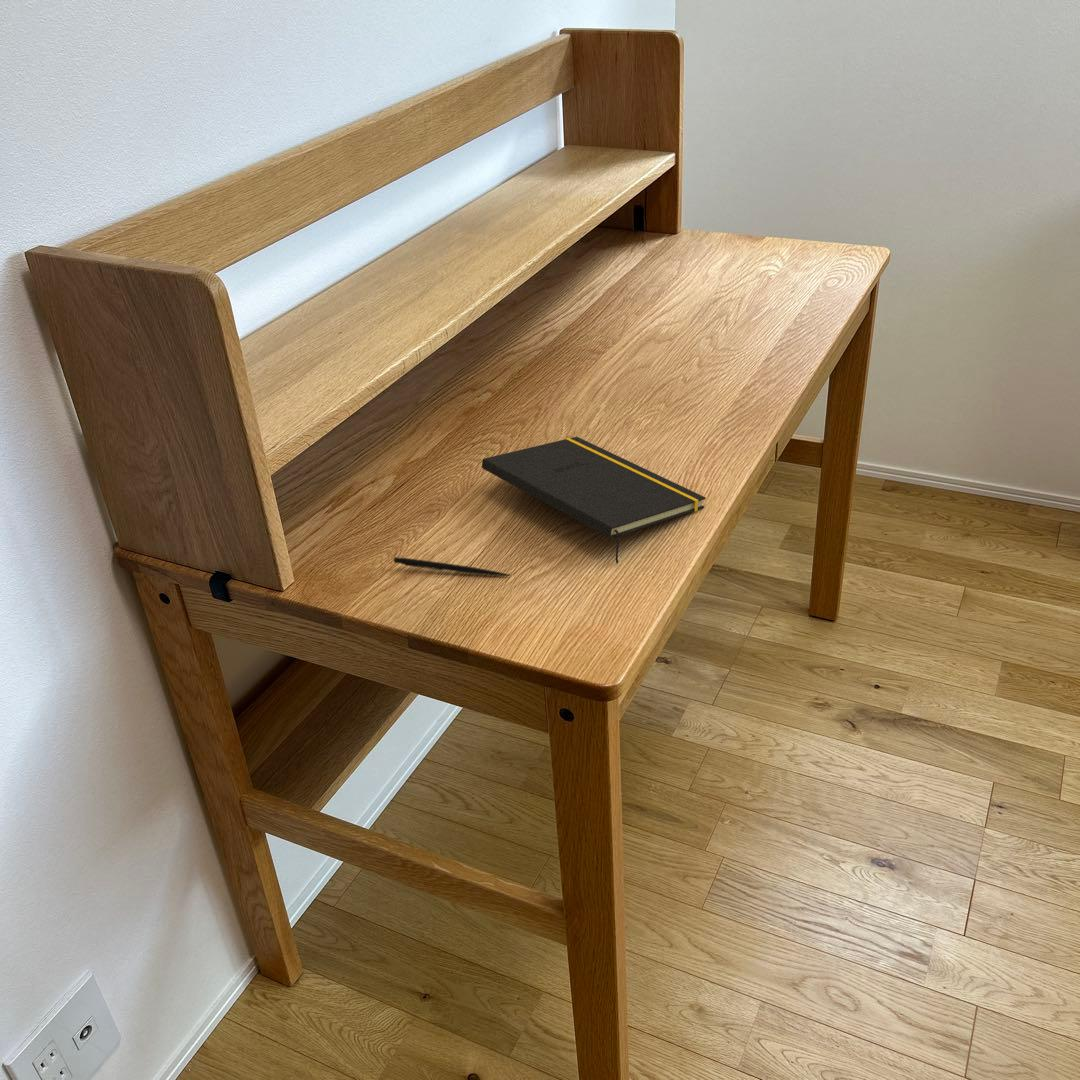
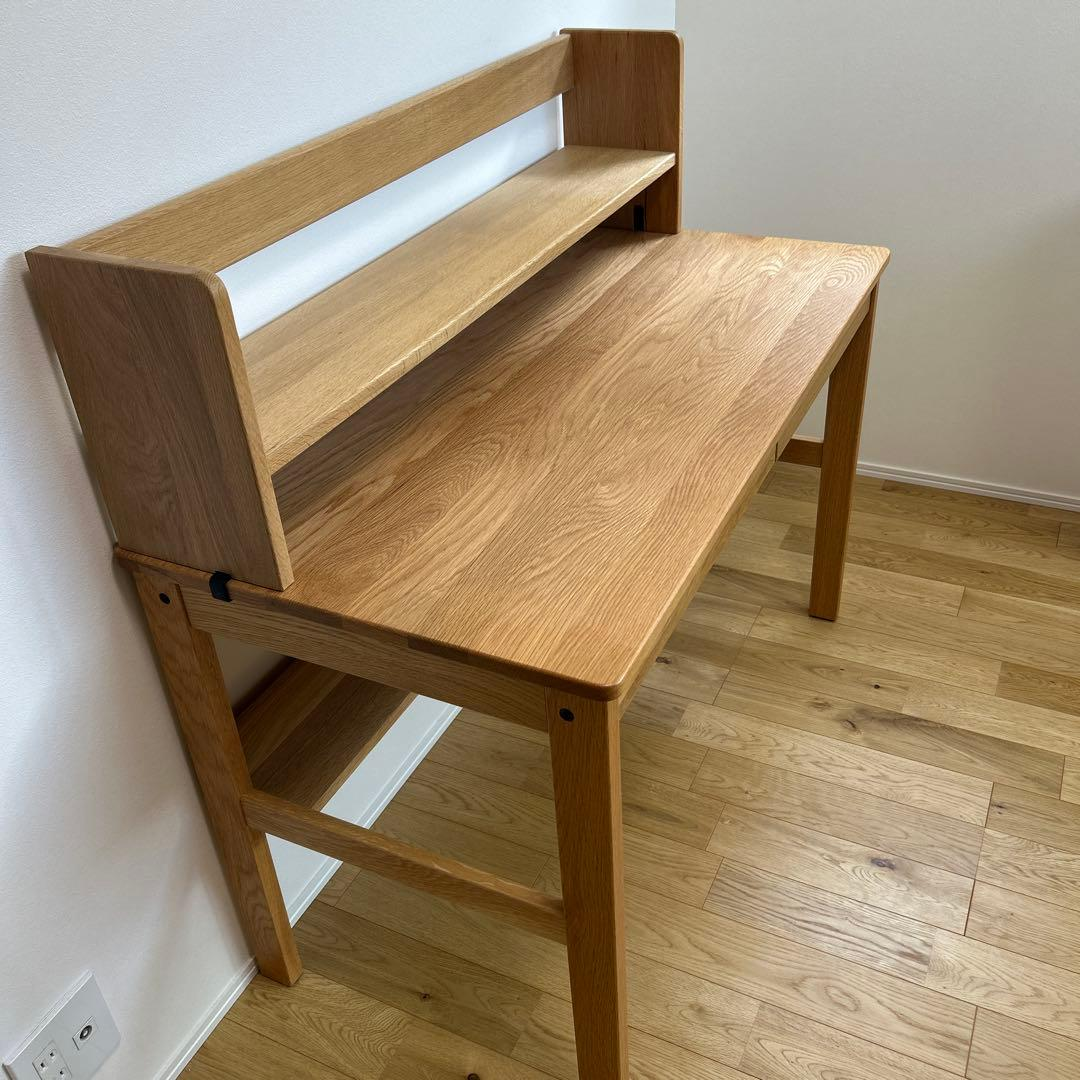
- pen (451, 567)
- notepad (591, 483)
